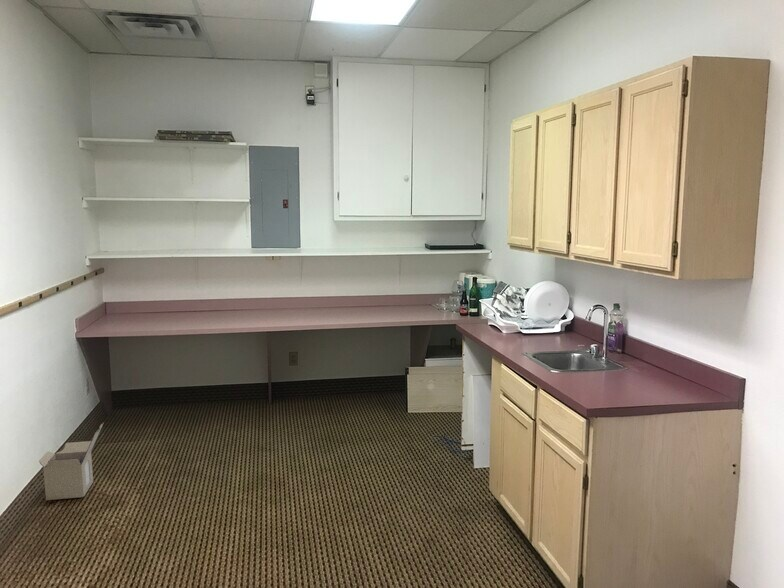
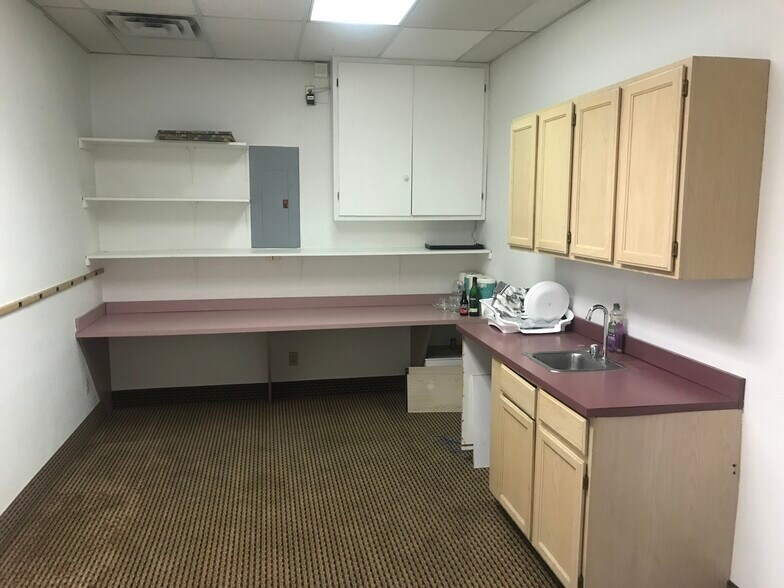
- cardboard box (73, 458)
